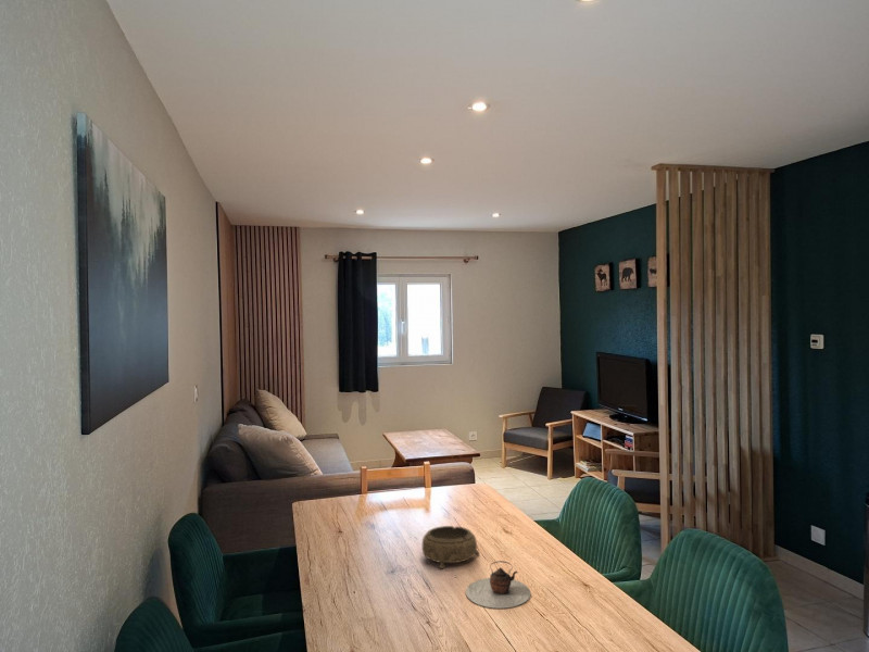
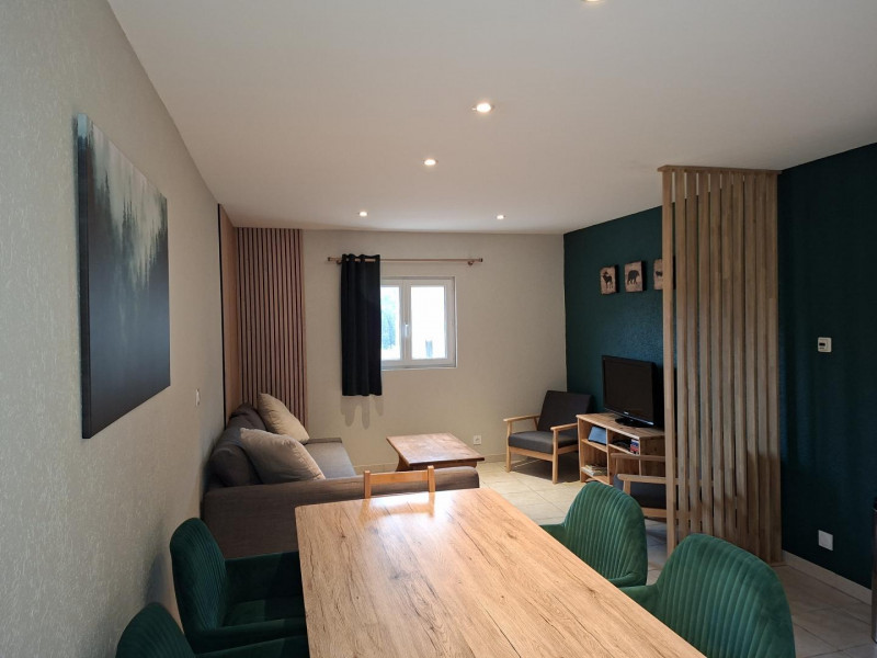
- decorative bowl (448, 543)
- teapot (498, 577)
